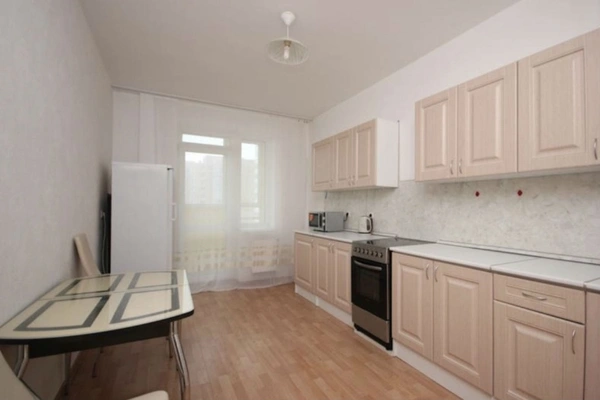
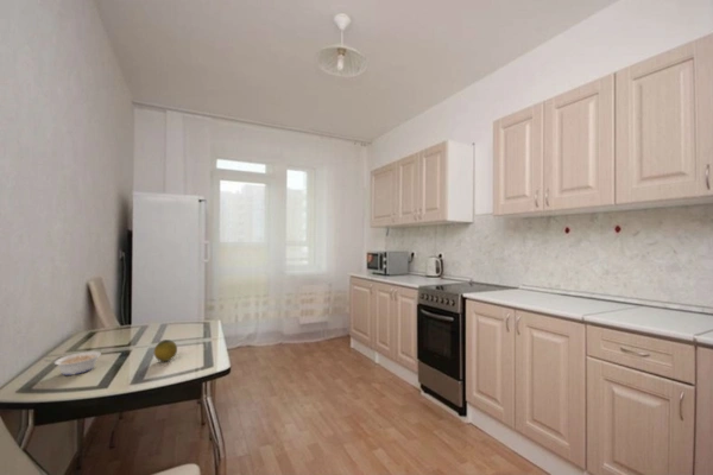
+ legume (76, 362)
+ fruit (165, 350)
